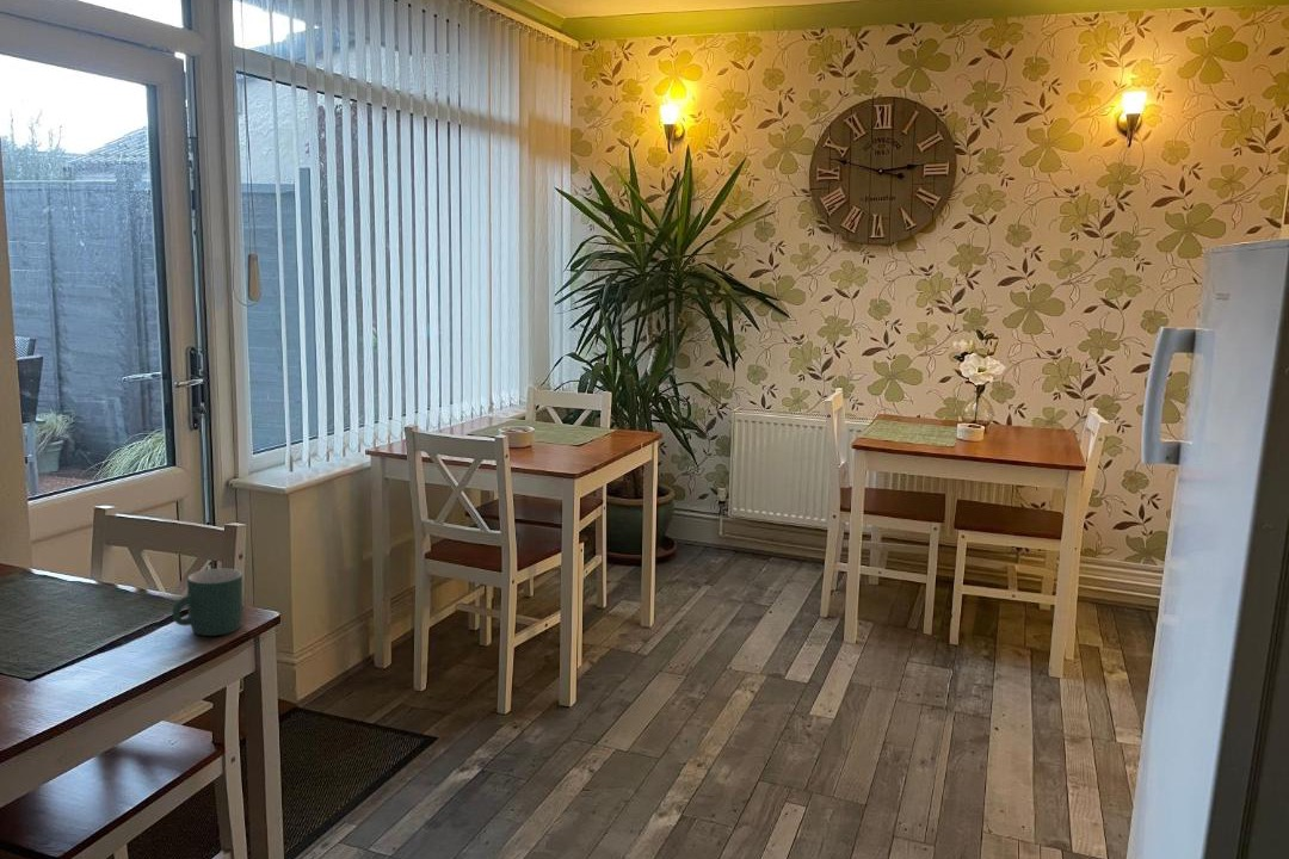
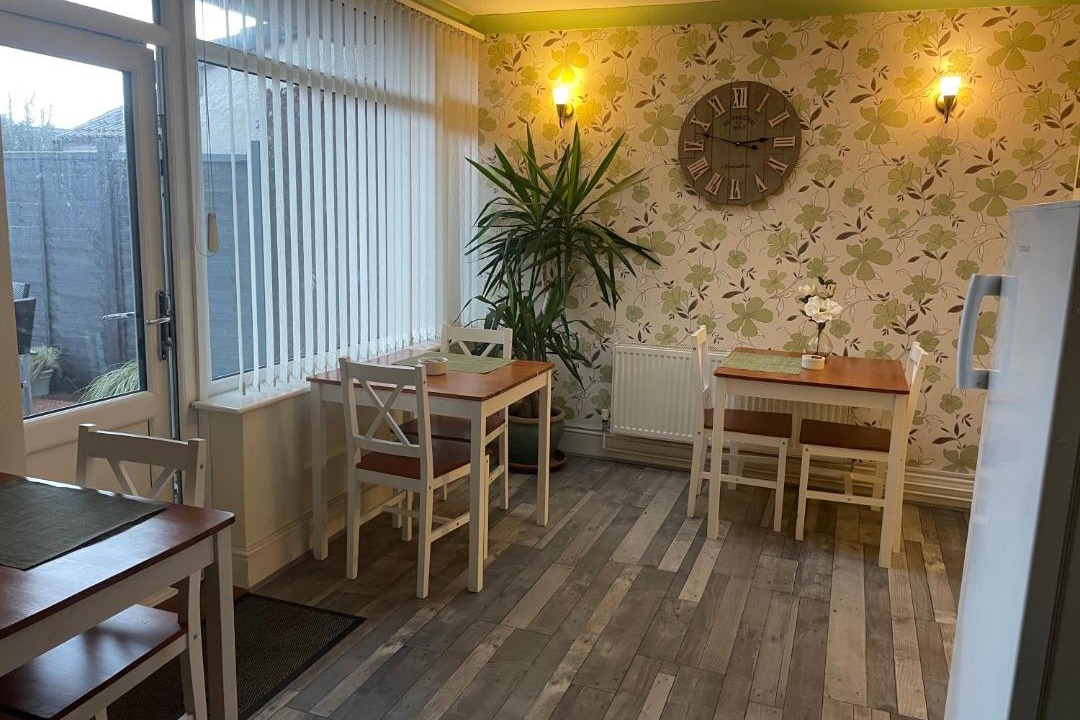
- mug (210, 605)
